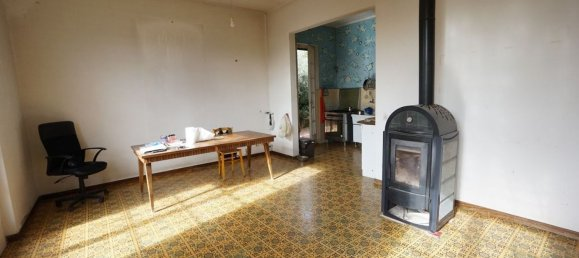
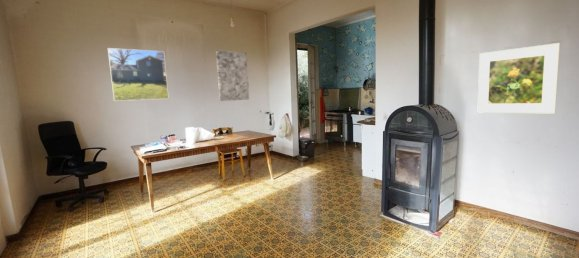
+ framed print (140, 75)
+ wall art (233, 76)
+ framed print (514, 81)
